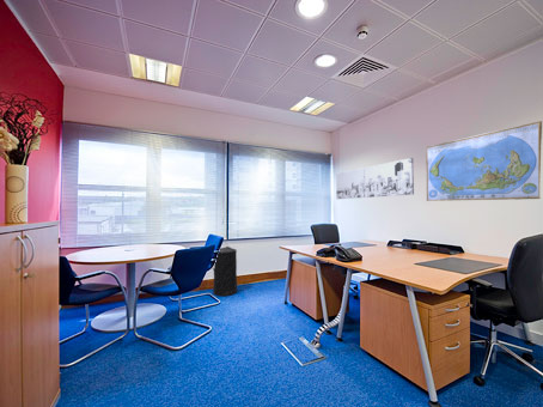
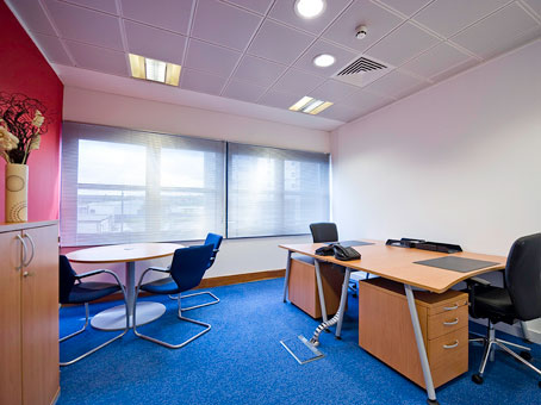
- world map (474, 168)
- wall art (367, 182)
- trash can (222, 268)
